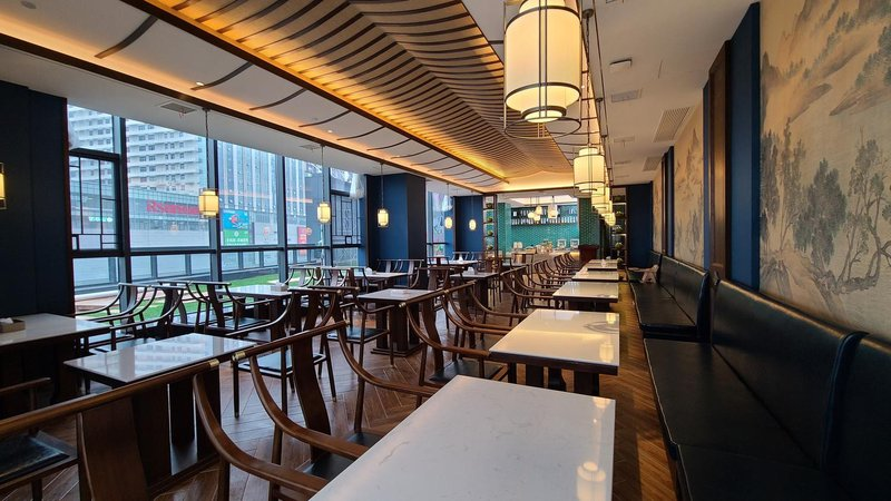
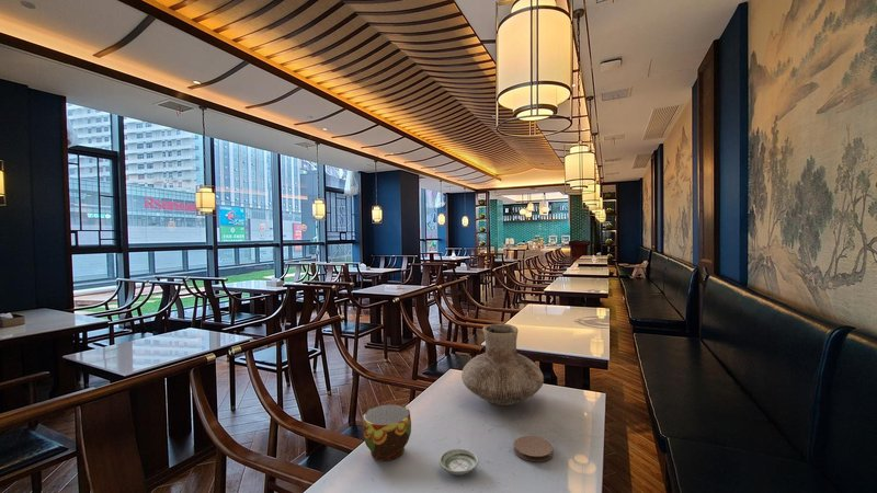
+ vase (501, 363)
+ coaster (533, 448)
+ cup (387, 431)
+ saucer (458, 463)
